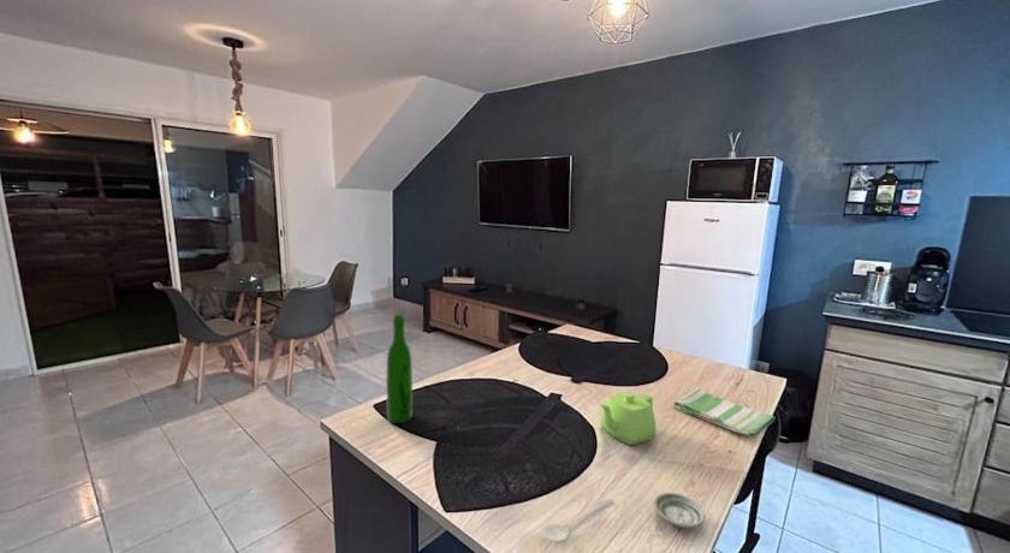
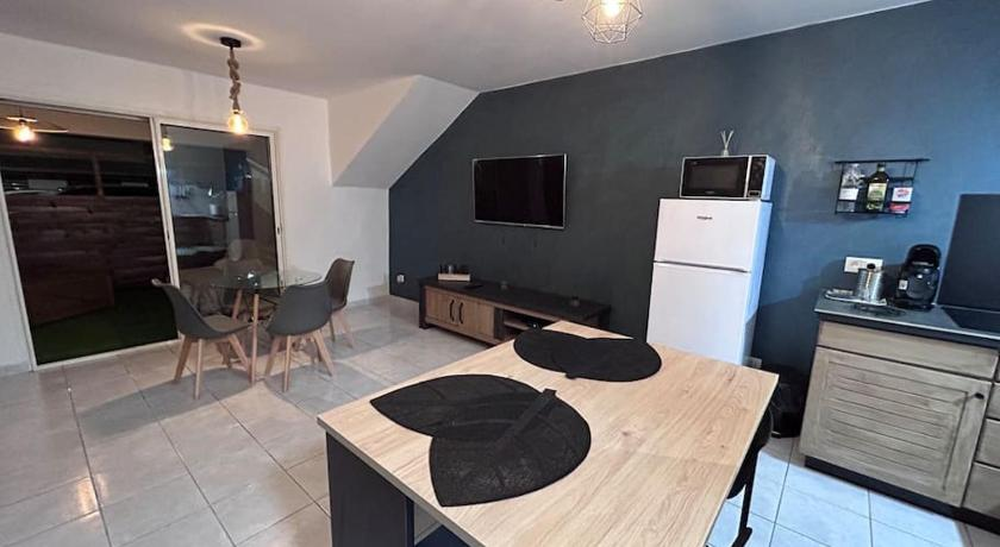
- teapot (625, 414)
- dish towel (721, 410)
- wine bottle (399, 368)
- saucer (677, 512)
- stirrer (580, 517)
